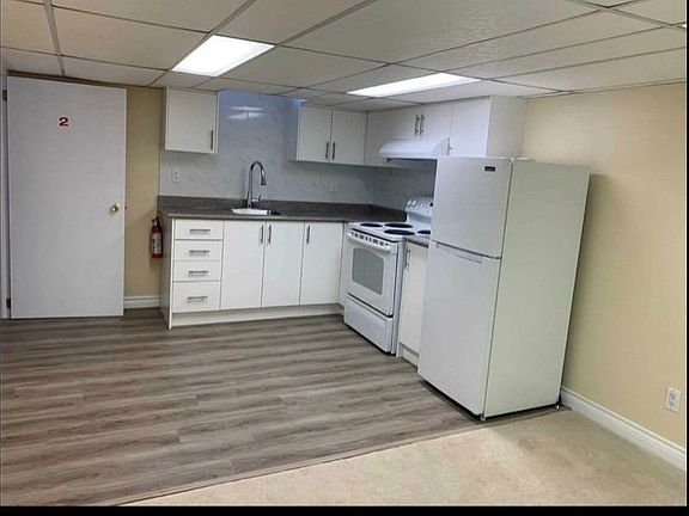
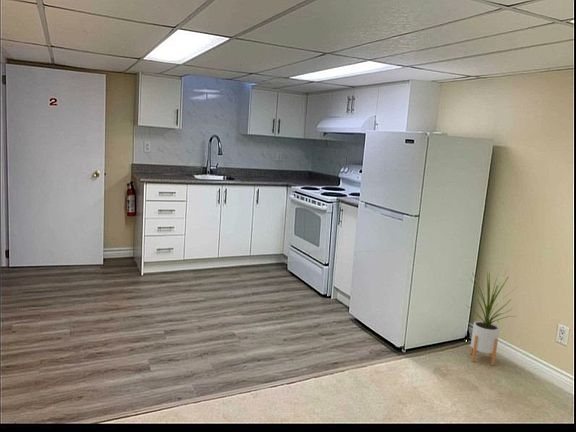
+ house plant (488, 315)
